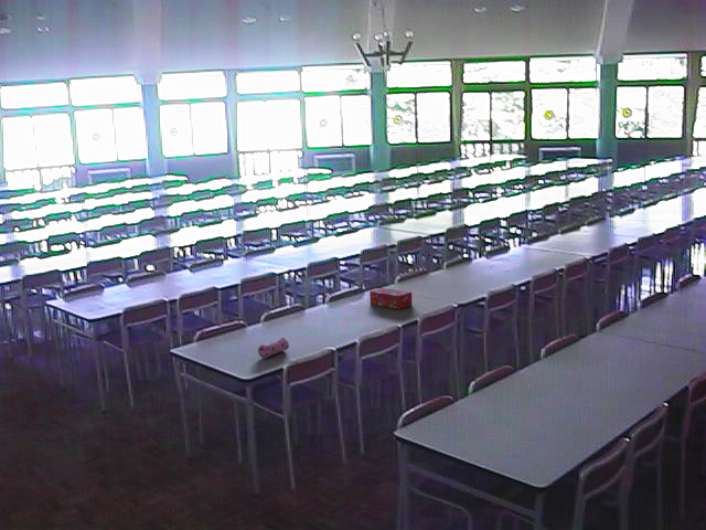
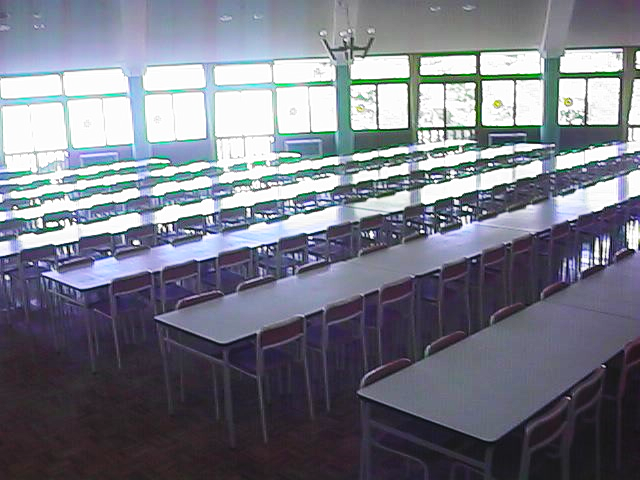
- tissue box (391, 298)
- pencil case (274, 348)
